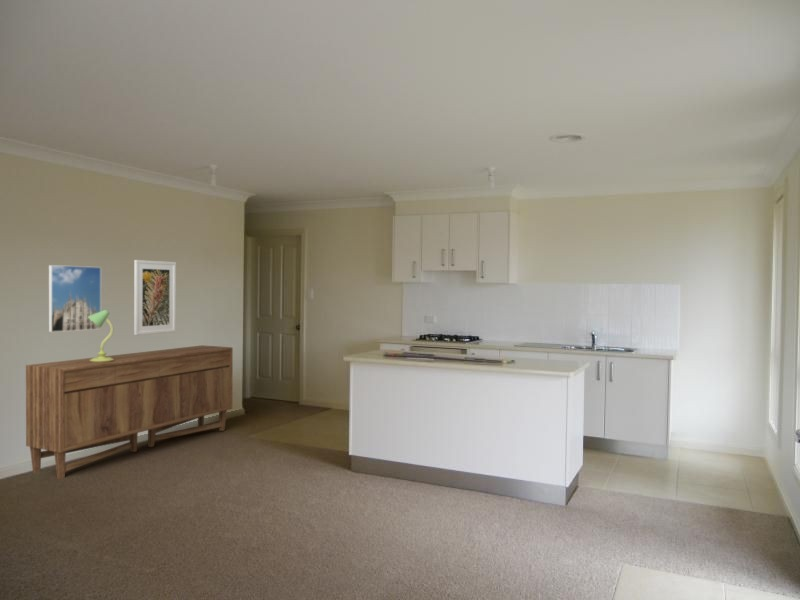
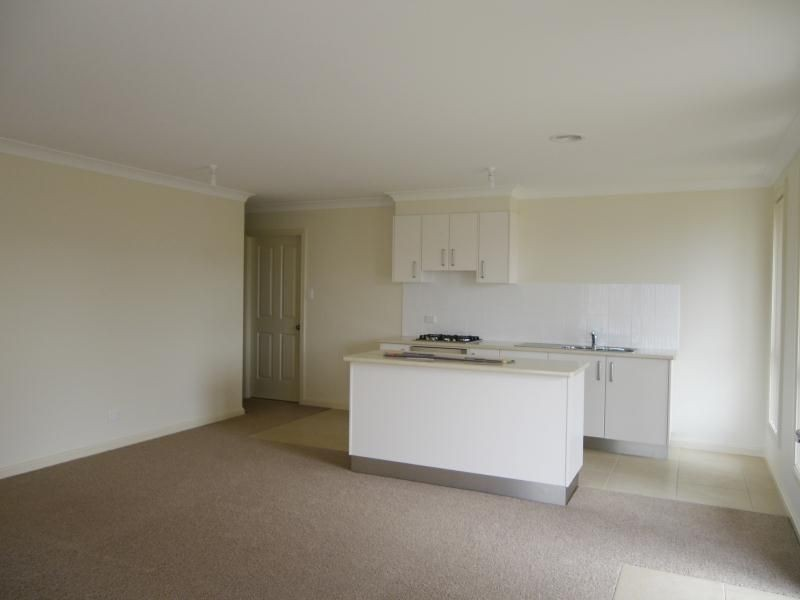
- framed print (75, 298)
- sideboard (143, 401)
- table lamp (104, 339)
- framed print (155, 297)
